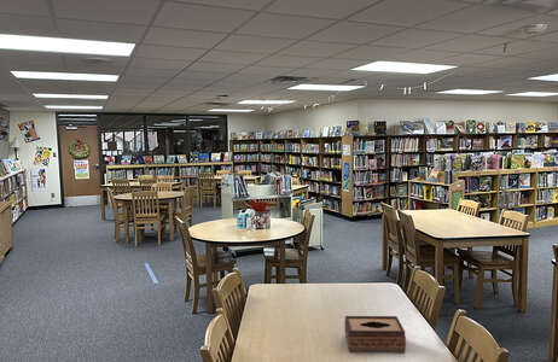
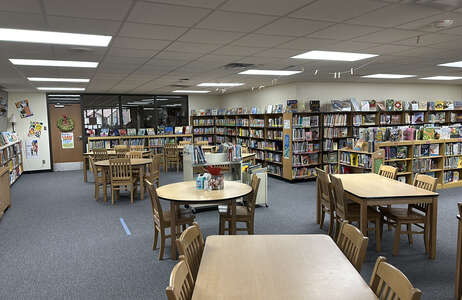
- tissue box (373, 333)
